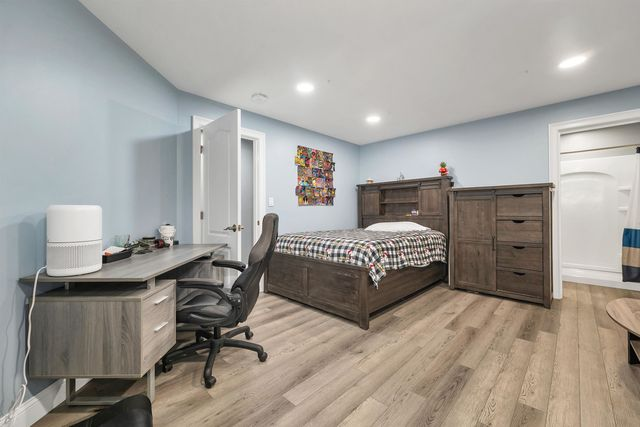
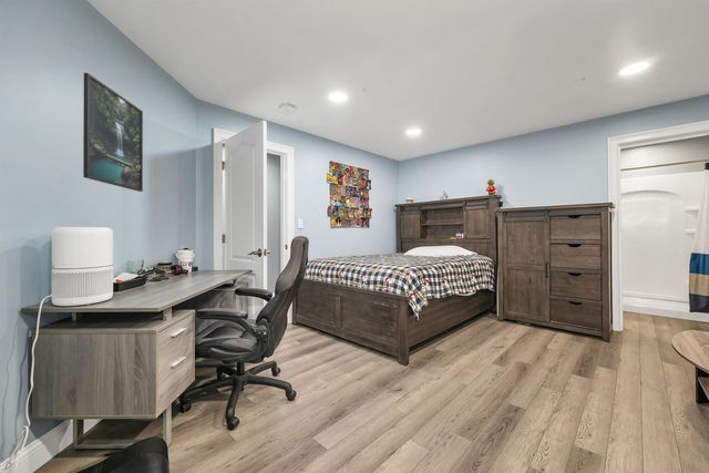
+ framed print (116, 140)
